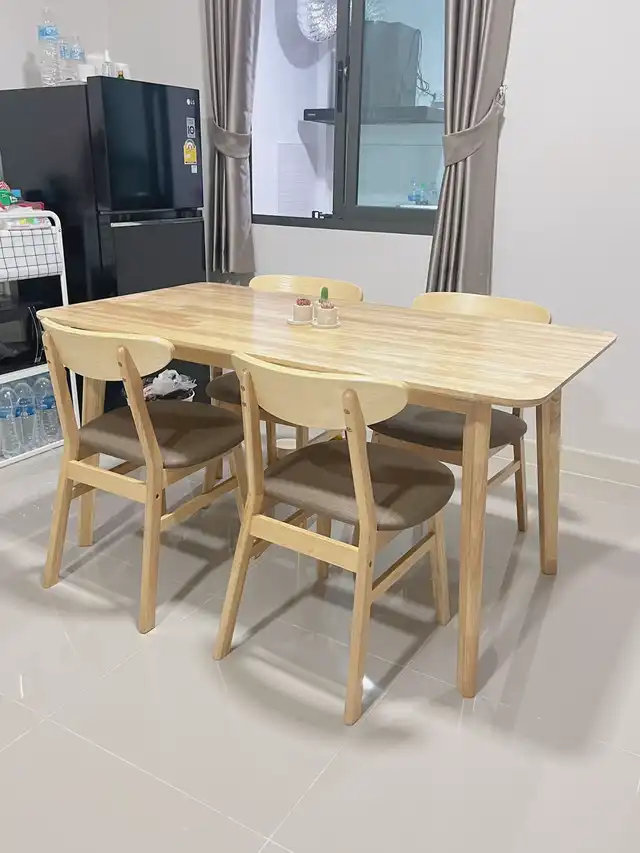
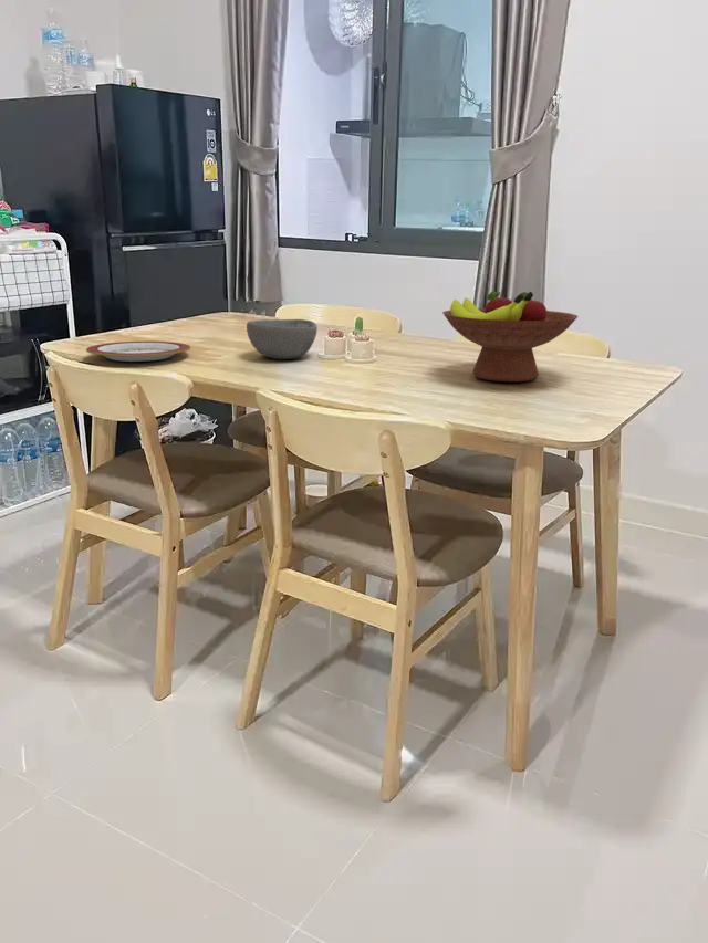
+ plate (139, 352)
+ bowl (282, 339)
+ fruit bowl (508, 333)
